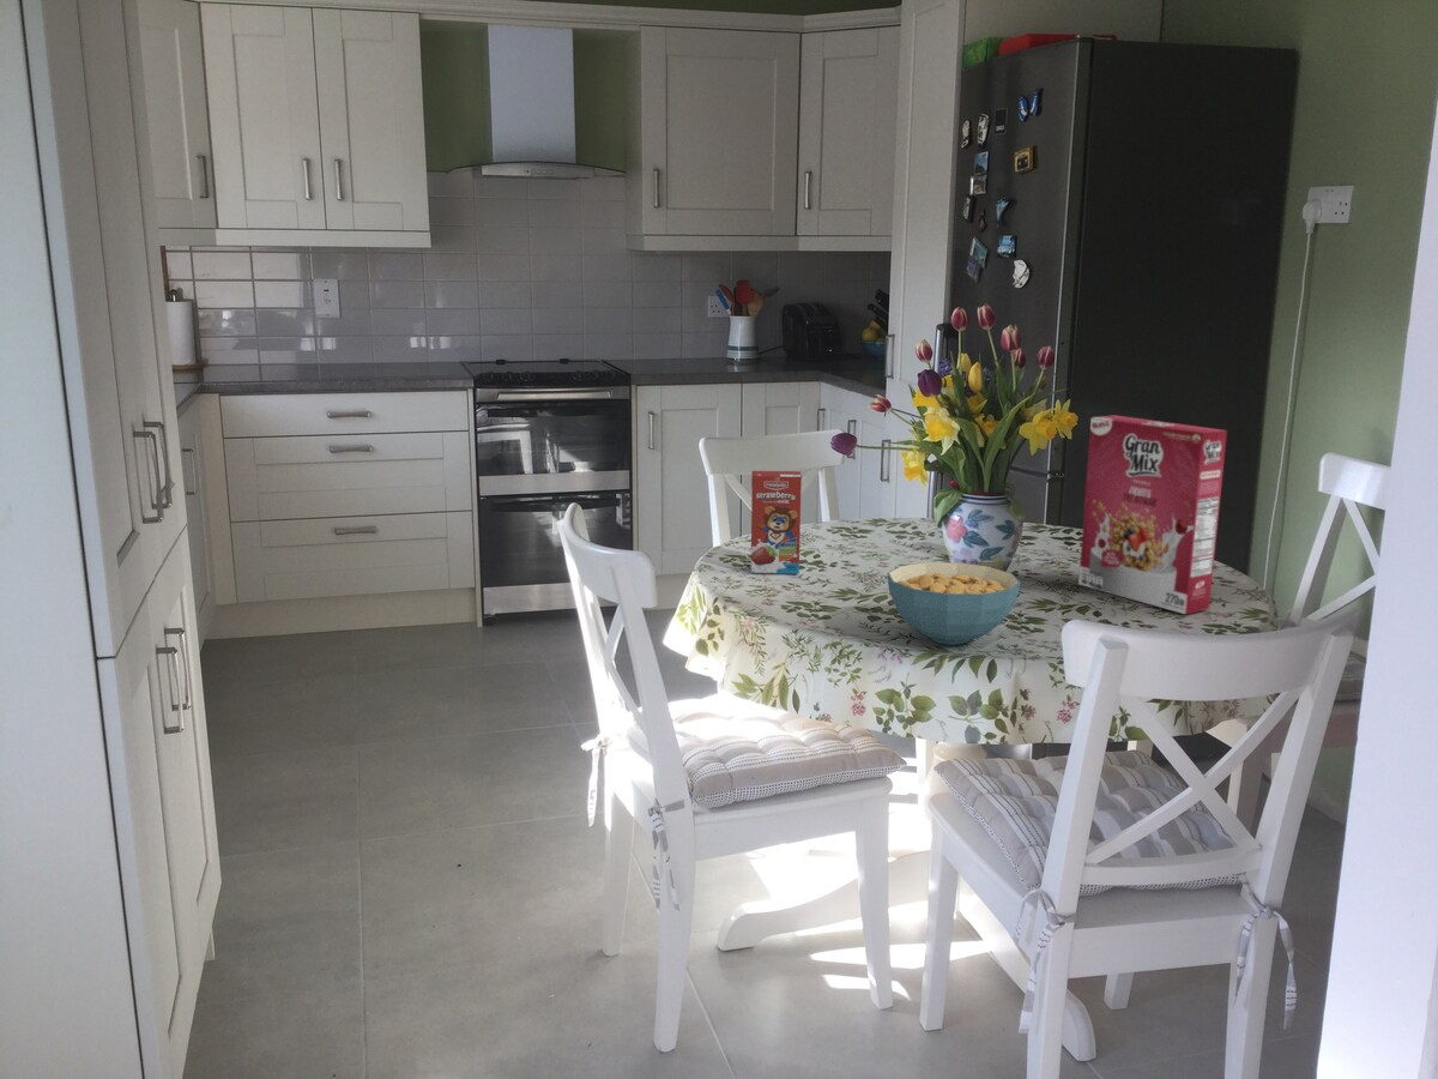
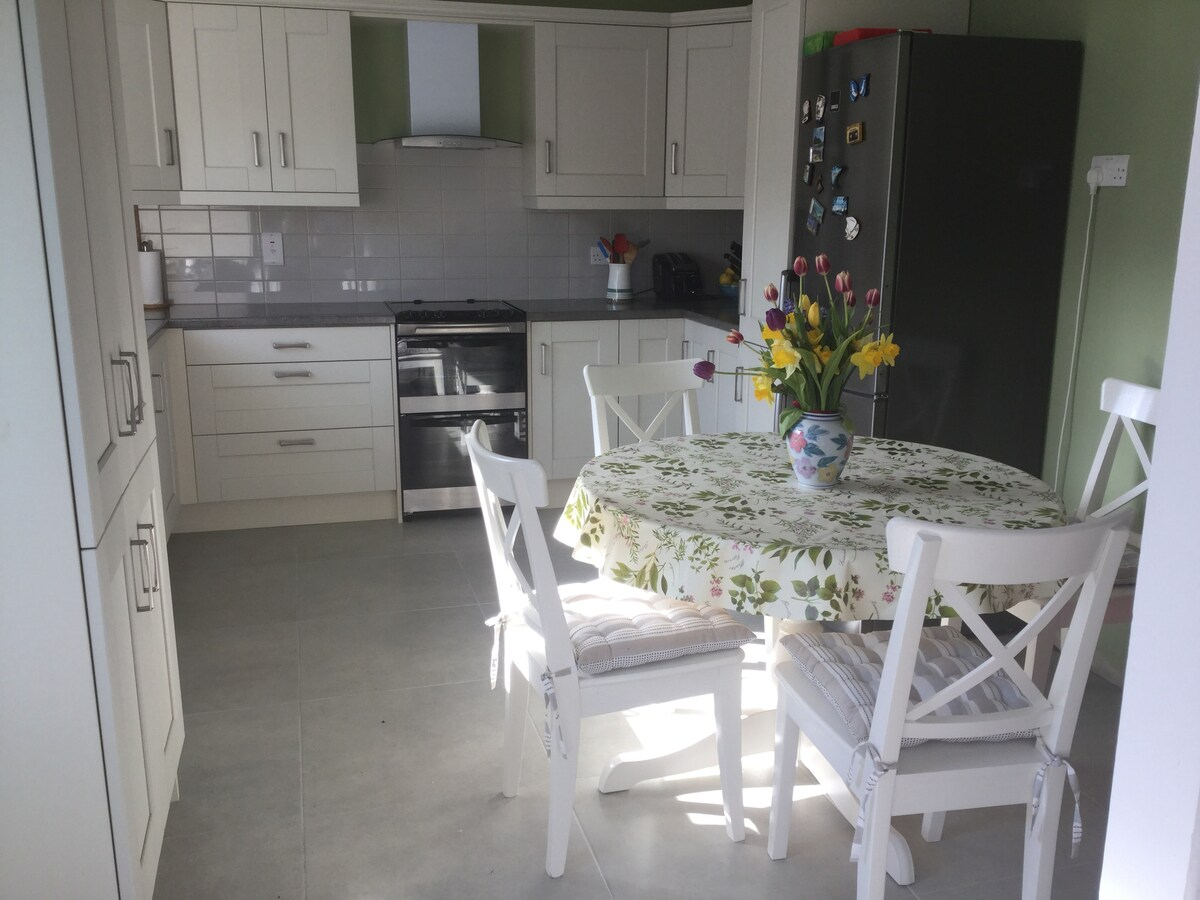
- cereal box (1148, 511)
- cereal bowl (950, 608)
- milk carton (775, 522)
